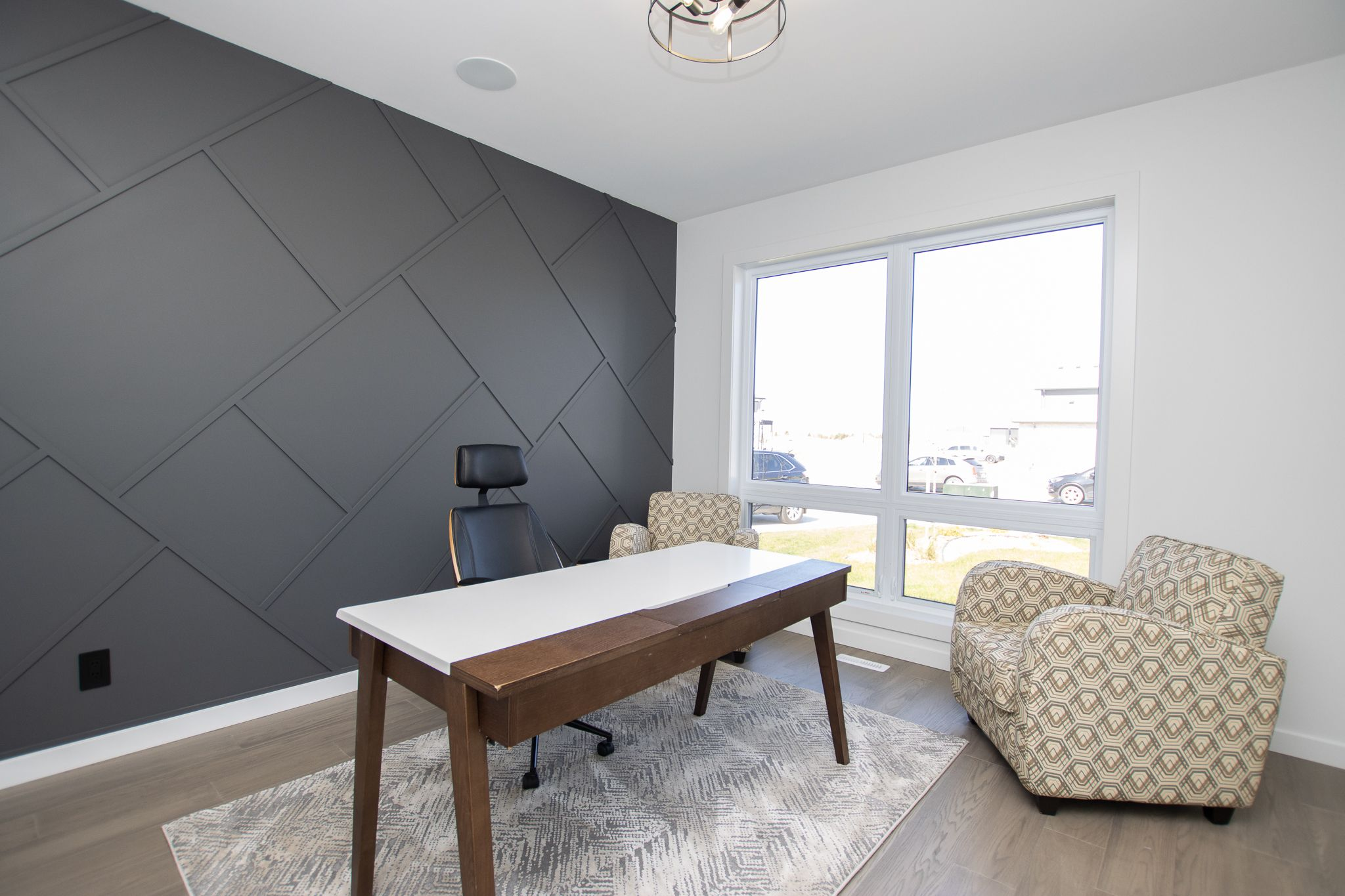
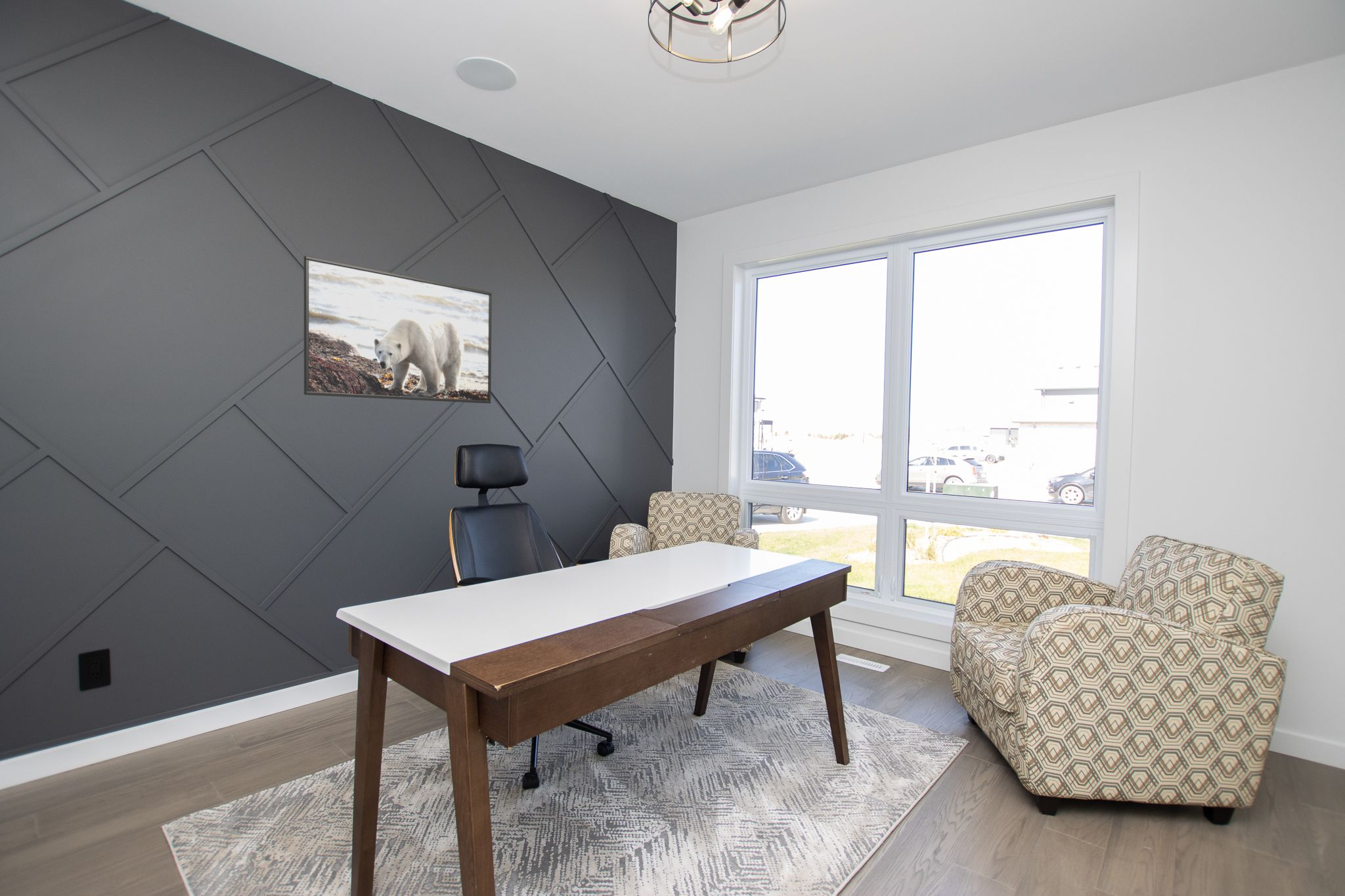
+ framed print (408, 338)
